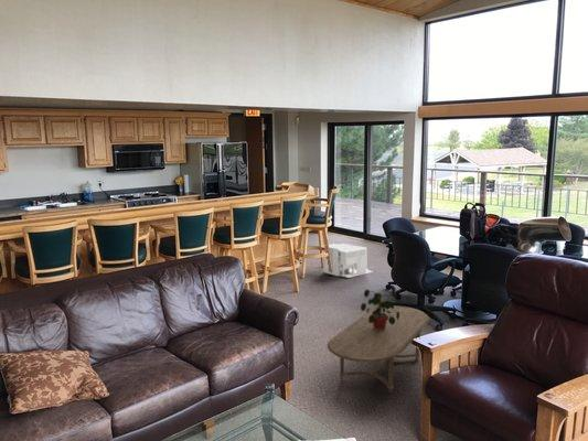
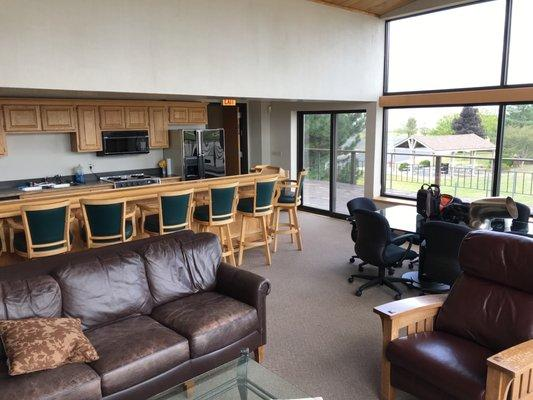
- architectural model (348, 258)
- potted plant (382, 305)
- coffee table (381, 348)
